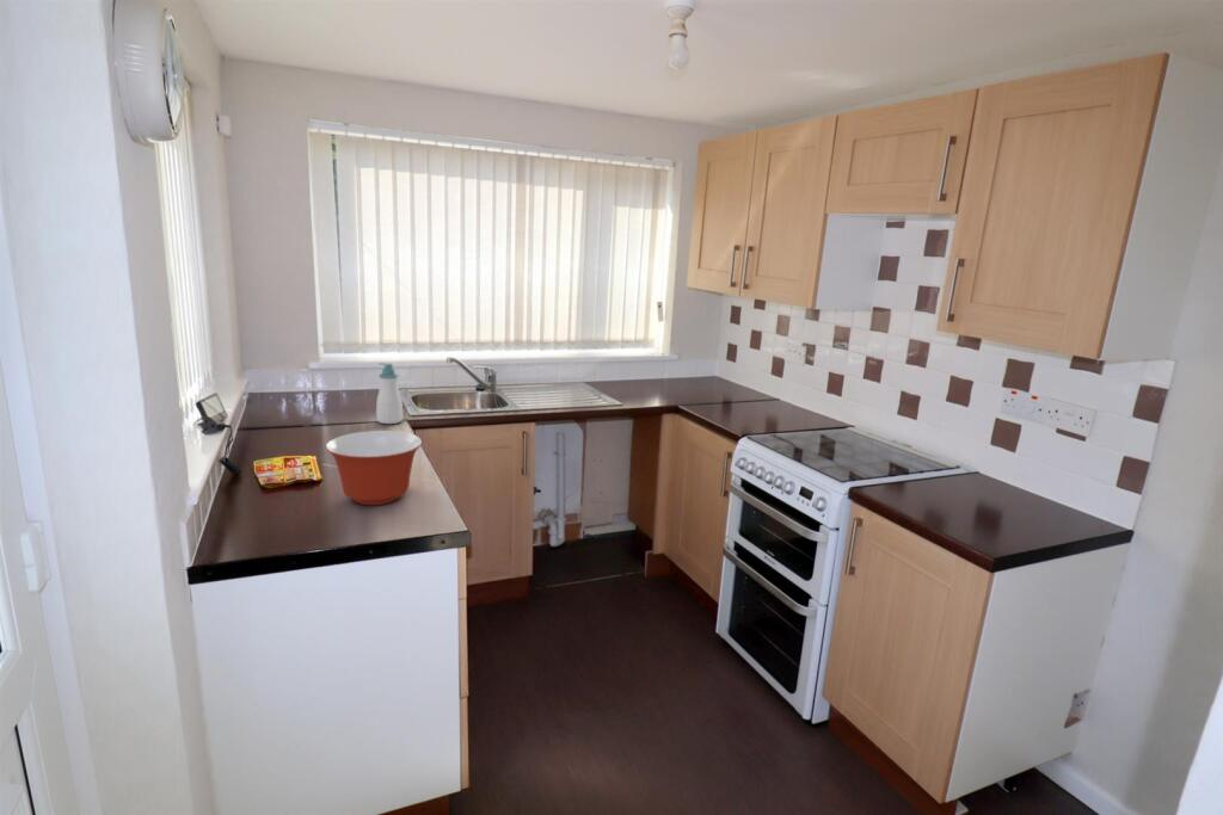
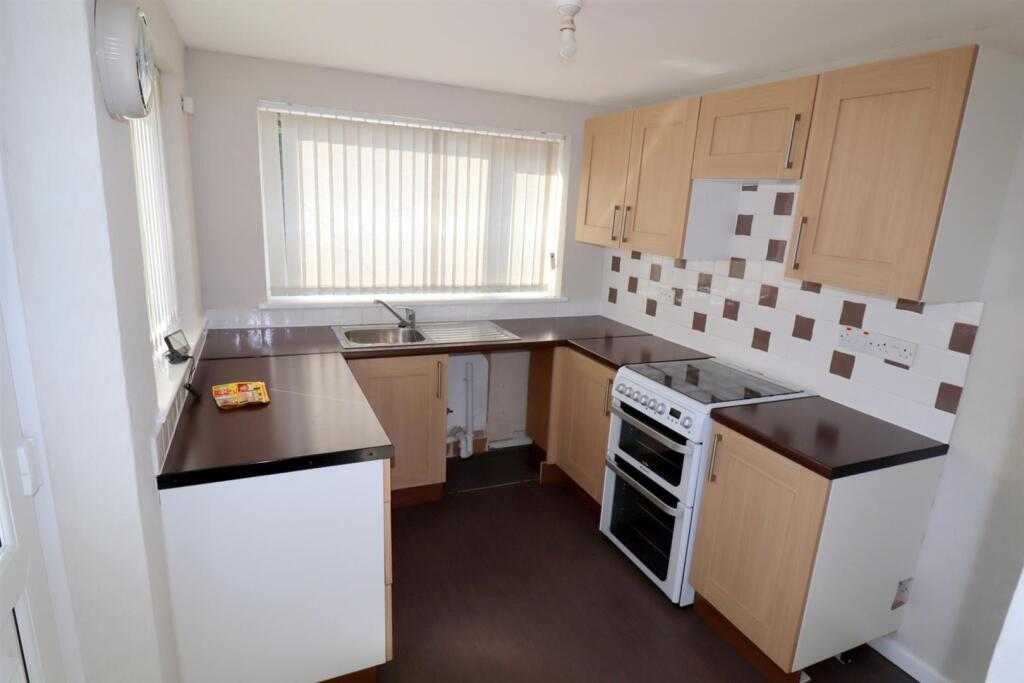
- soap bottle (388, 393)
- mixing bowl (375, 469)
